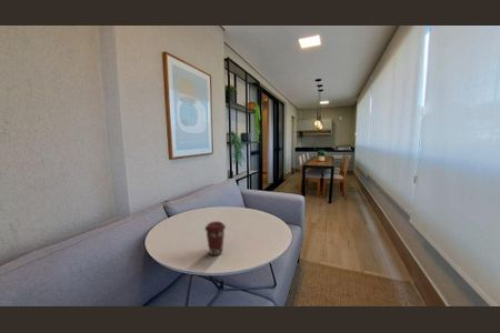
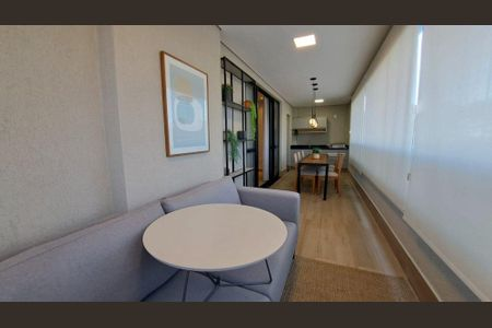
- coffee cup (216, 238)
